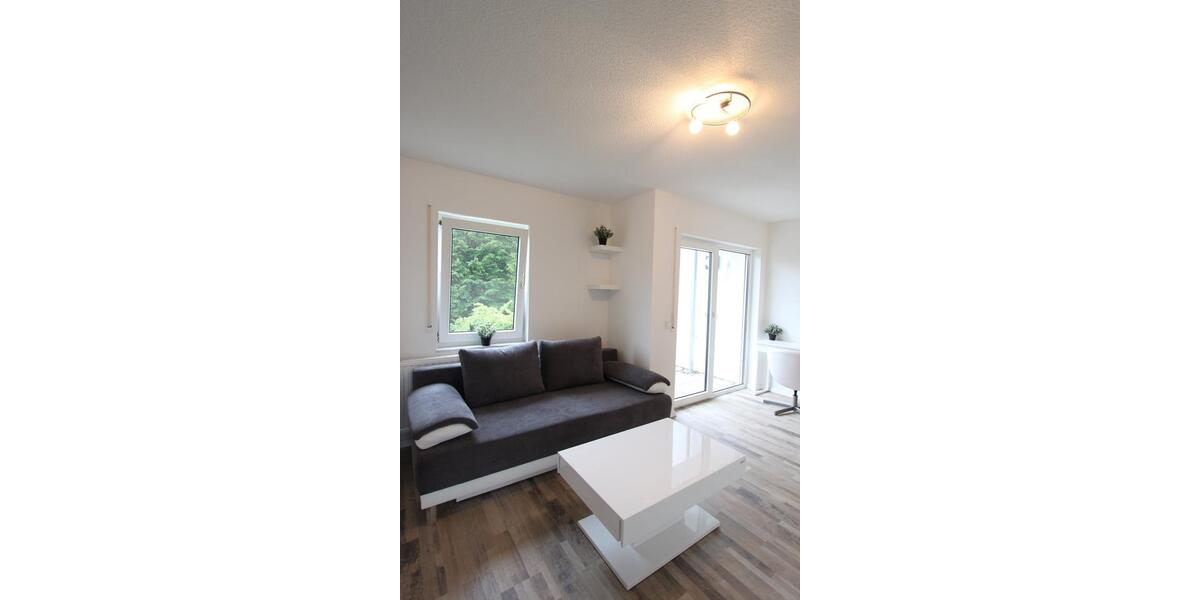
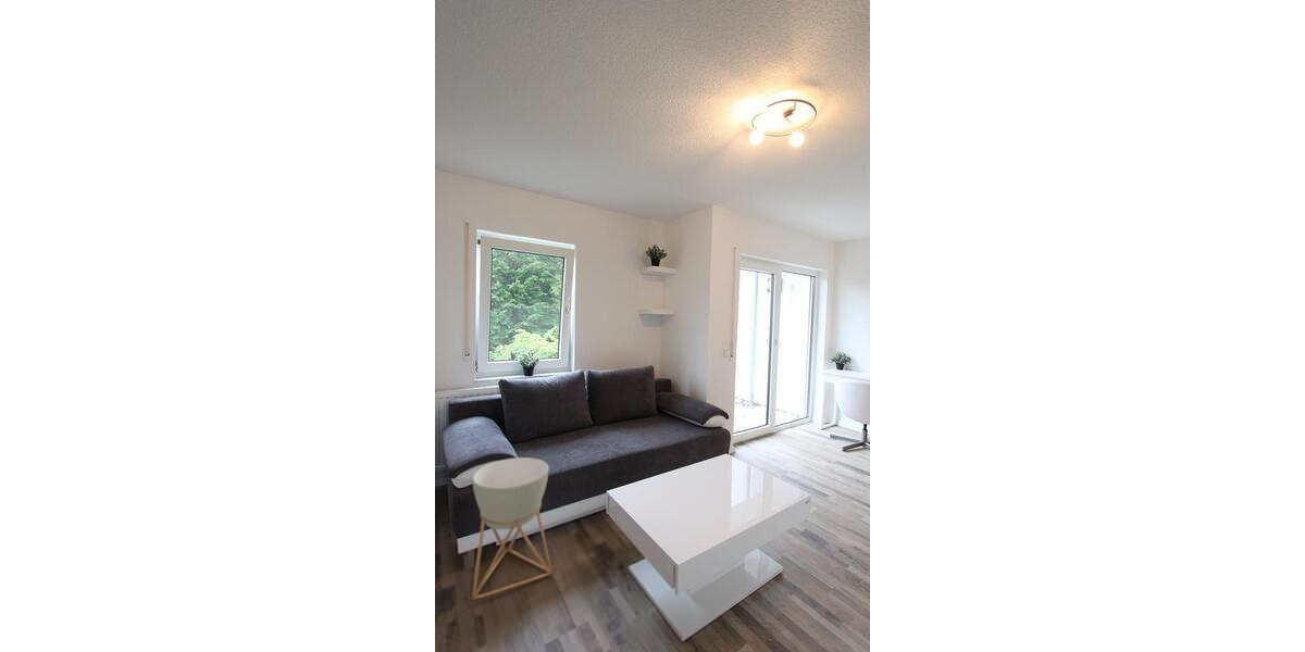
+ planter (511, 522)
